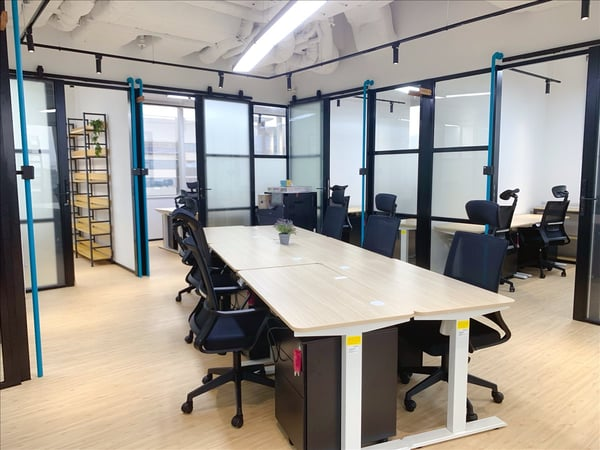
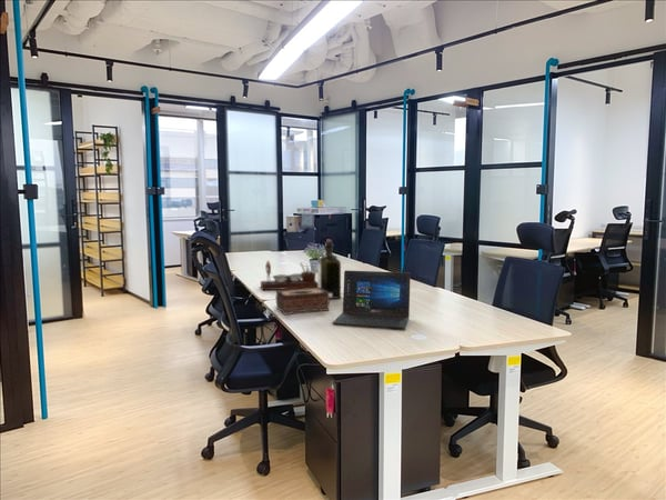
+ laptop (372, 298)
+ tissue box (302, 300)
+ desk organizer (291, 274)
+ liquor (329, 268)
